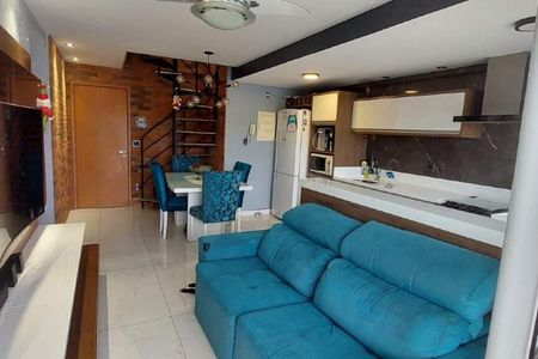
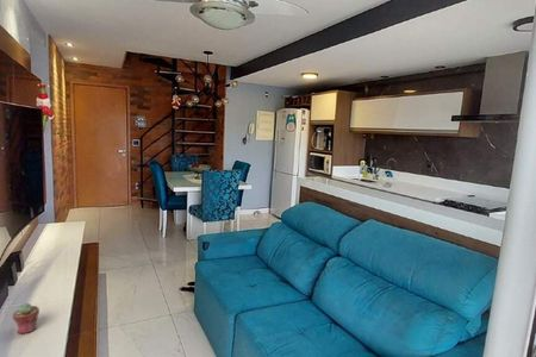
+ potted succulent (26, 317)
